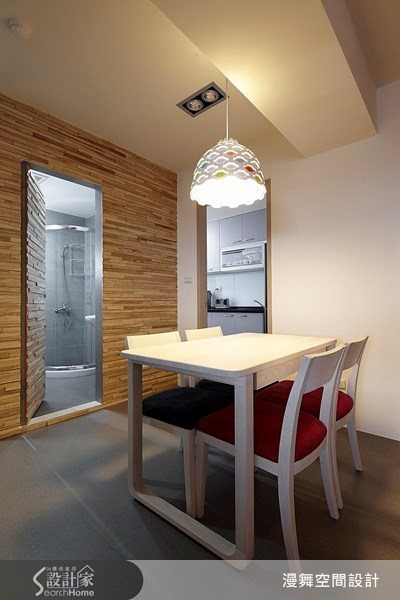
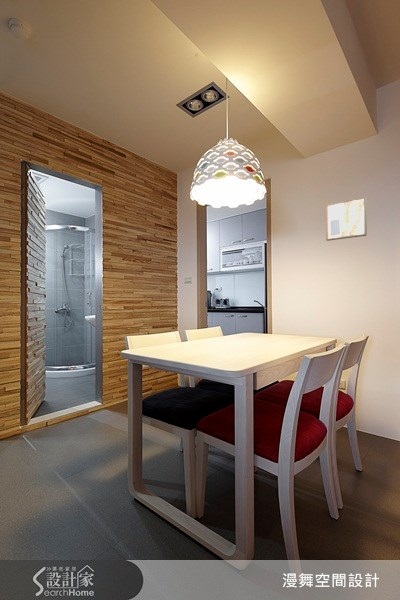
+ wall art (345, 219)
